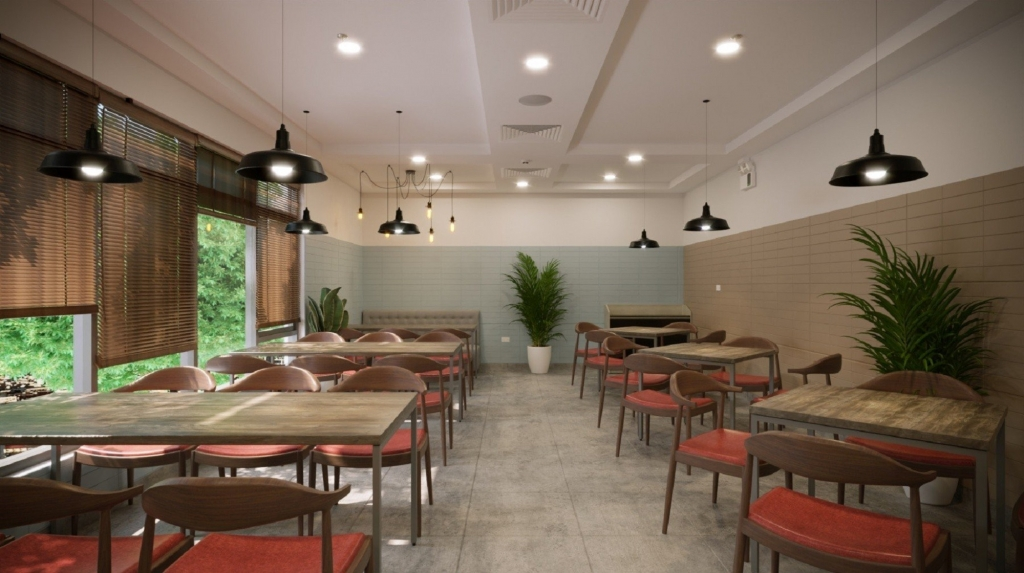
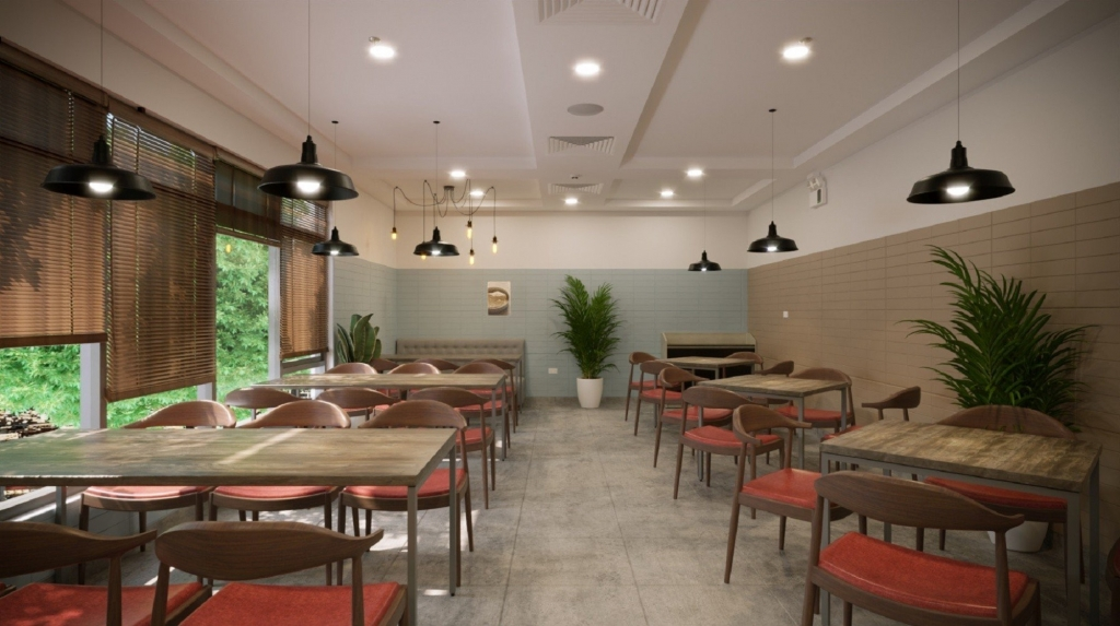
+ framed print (499, 298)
